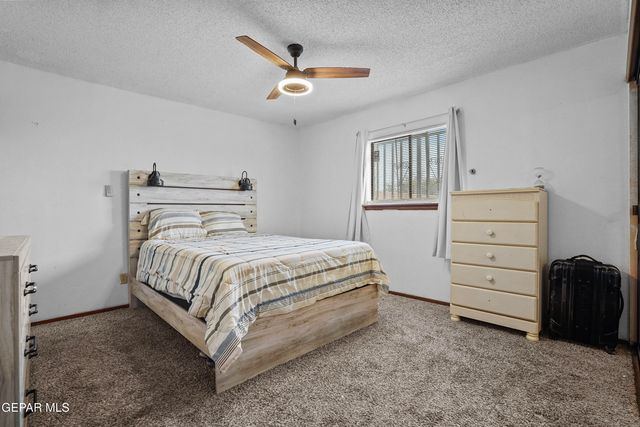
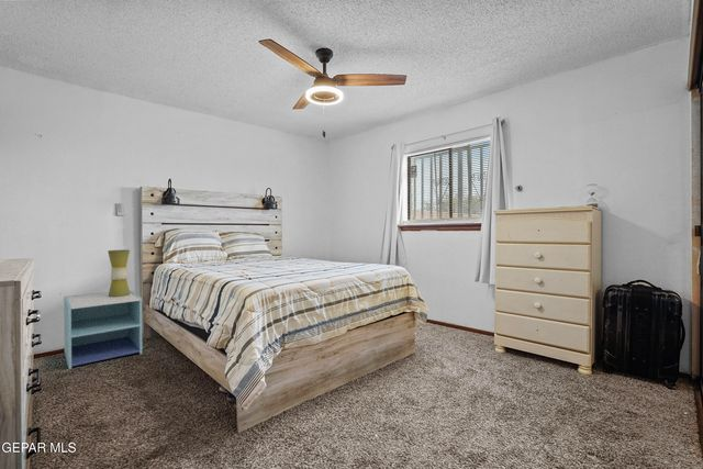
+ nightstand (102, 325)
+ table lamp (119, 272)
